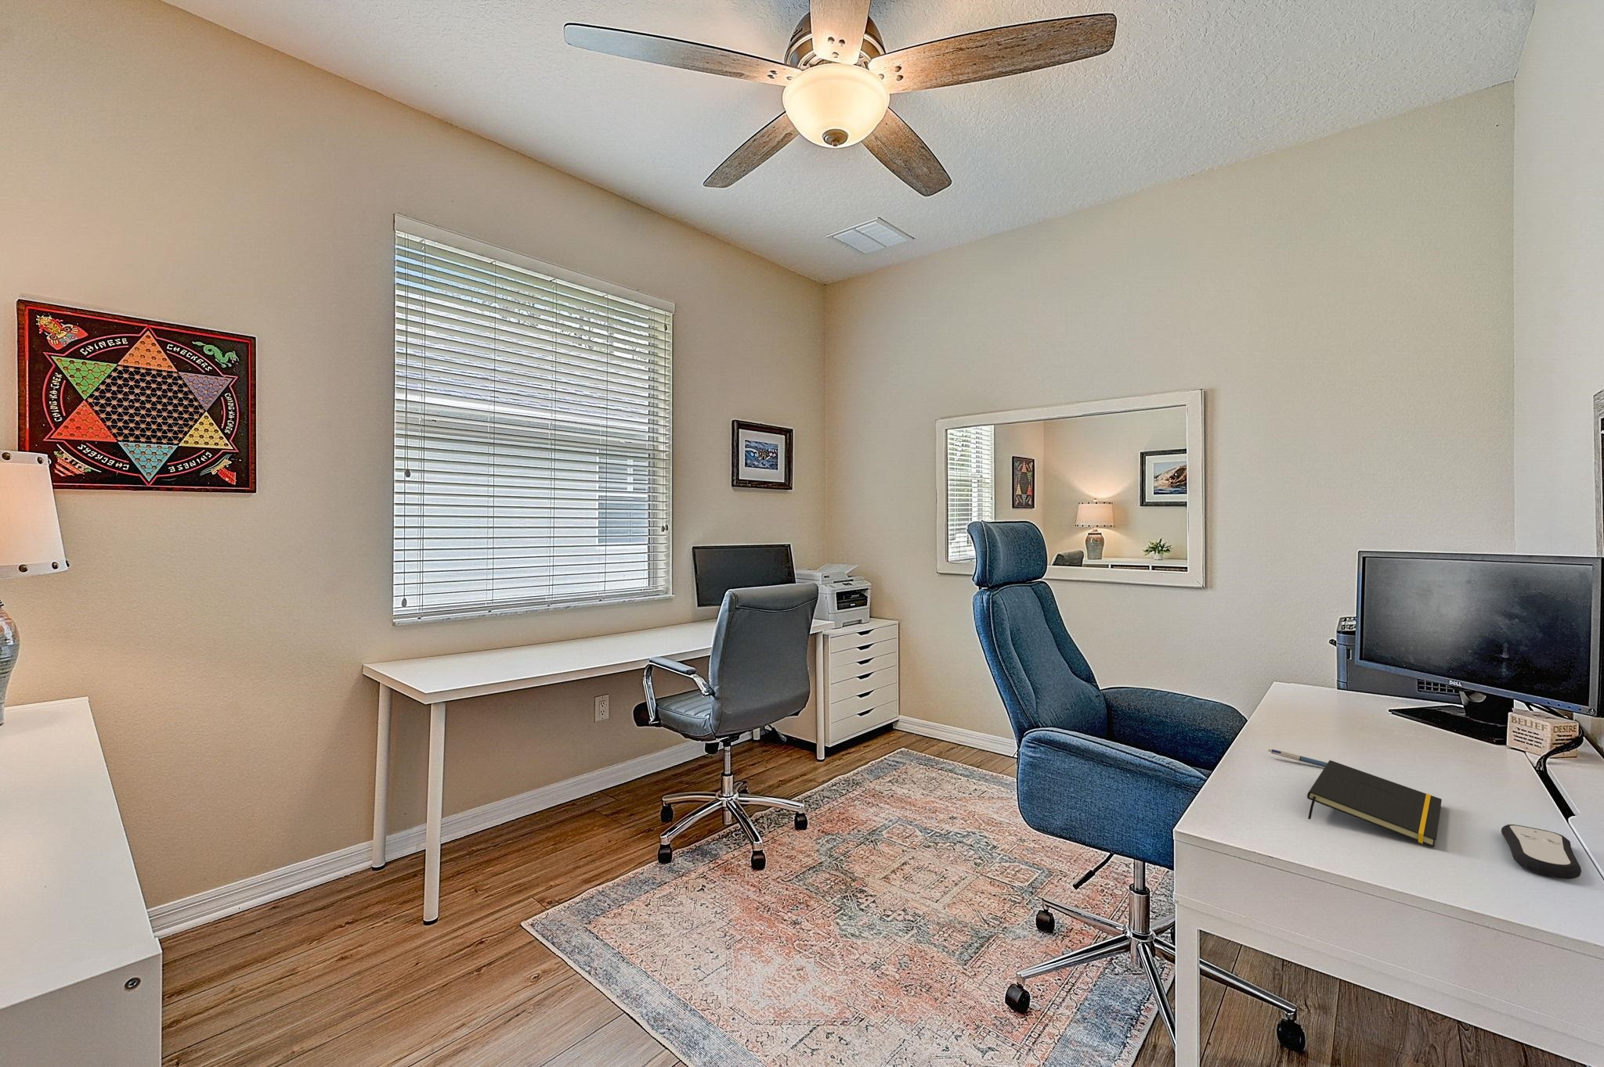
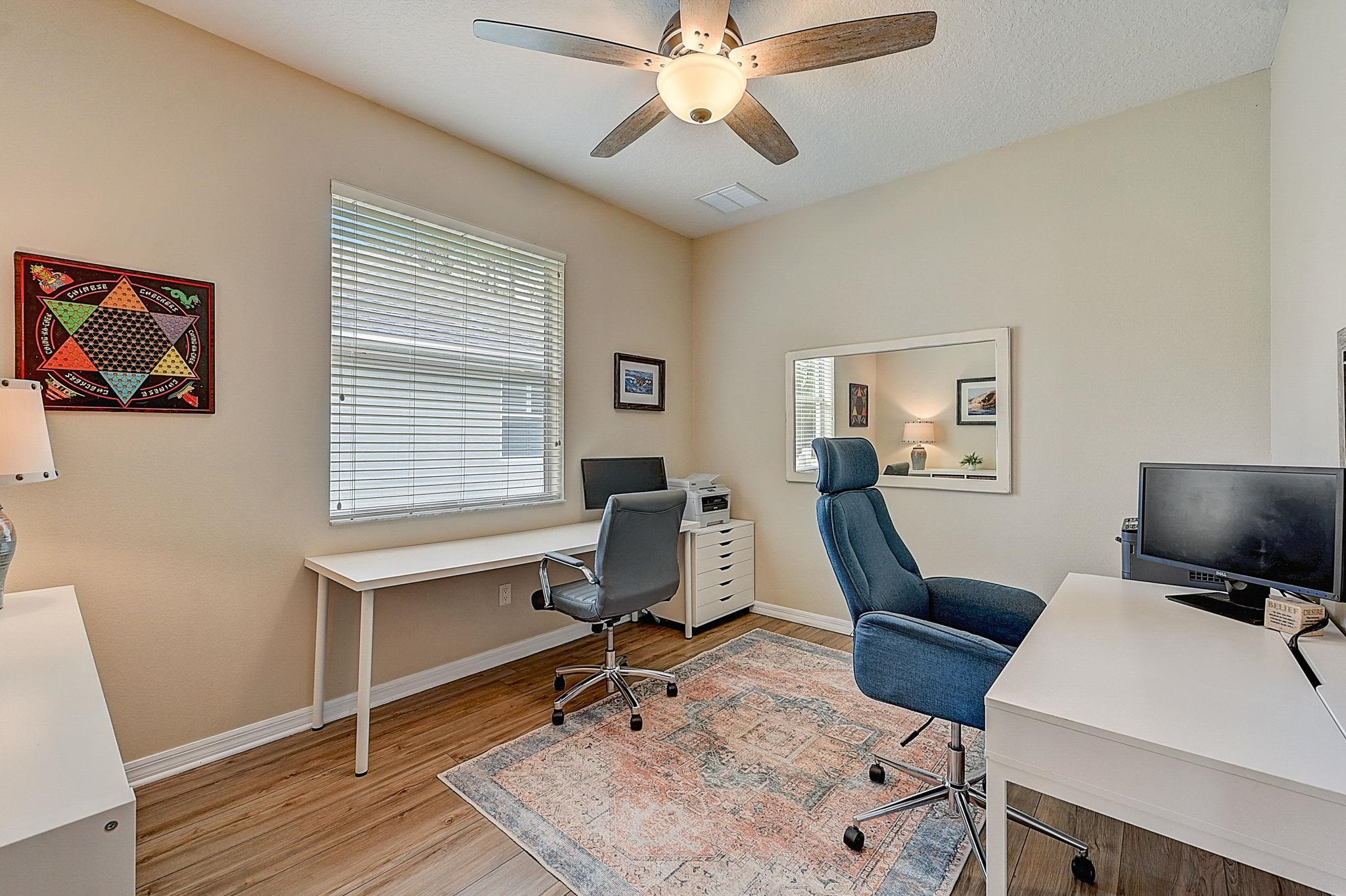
- remote control (1541, 849)
- notepad (1375, 799)
- pen (1306, 760)
